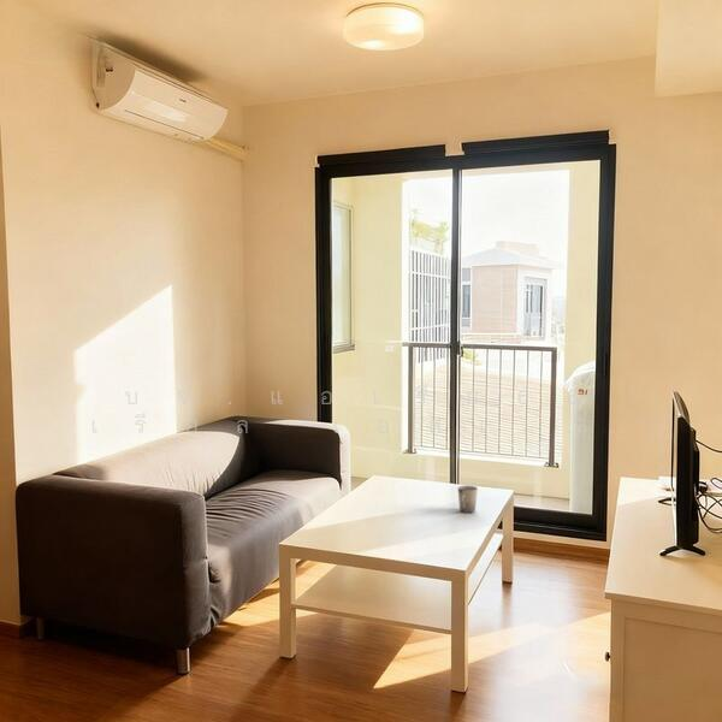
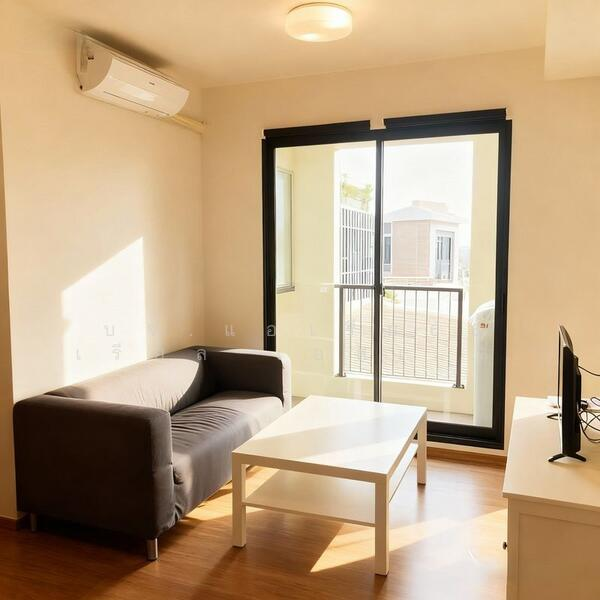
- cup (466, 499)
